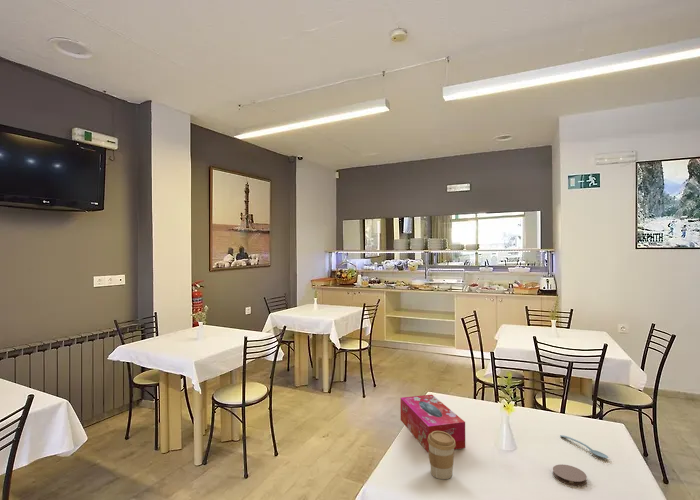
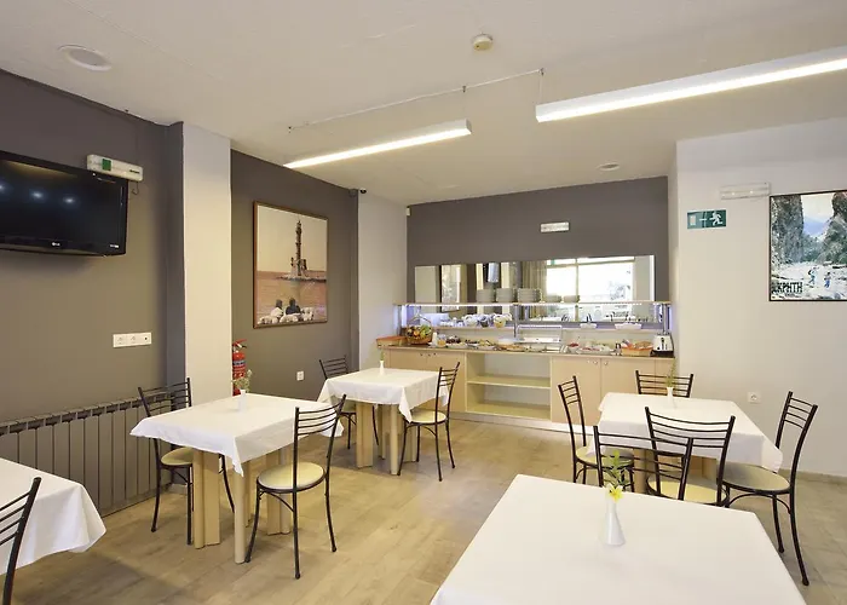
- spoon (582, 444)
- tissue box (430, 420)
- coffee cup (441, 454)
- coaster (569, 474)
